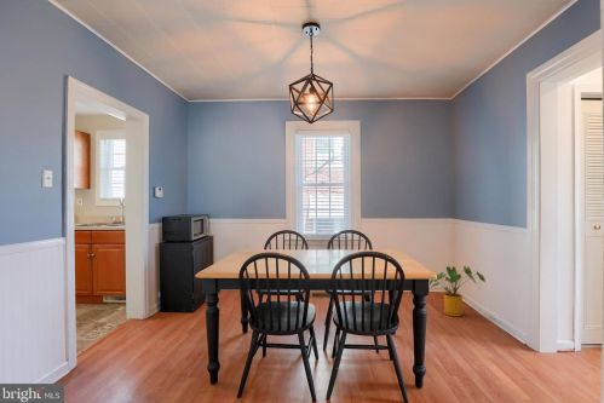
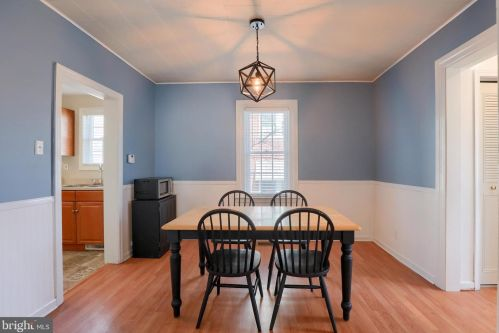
- house plant (453, 289)
